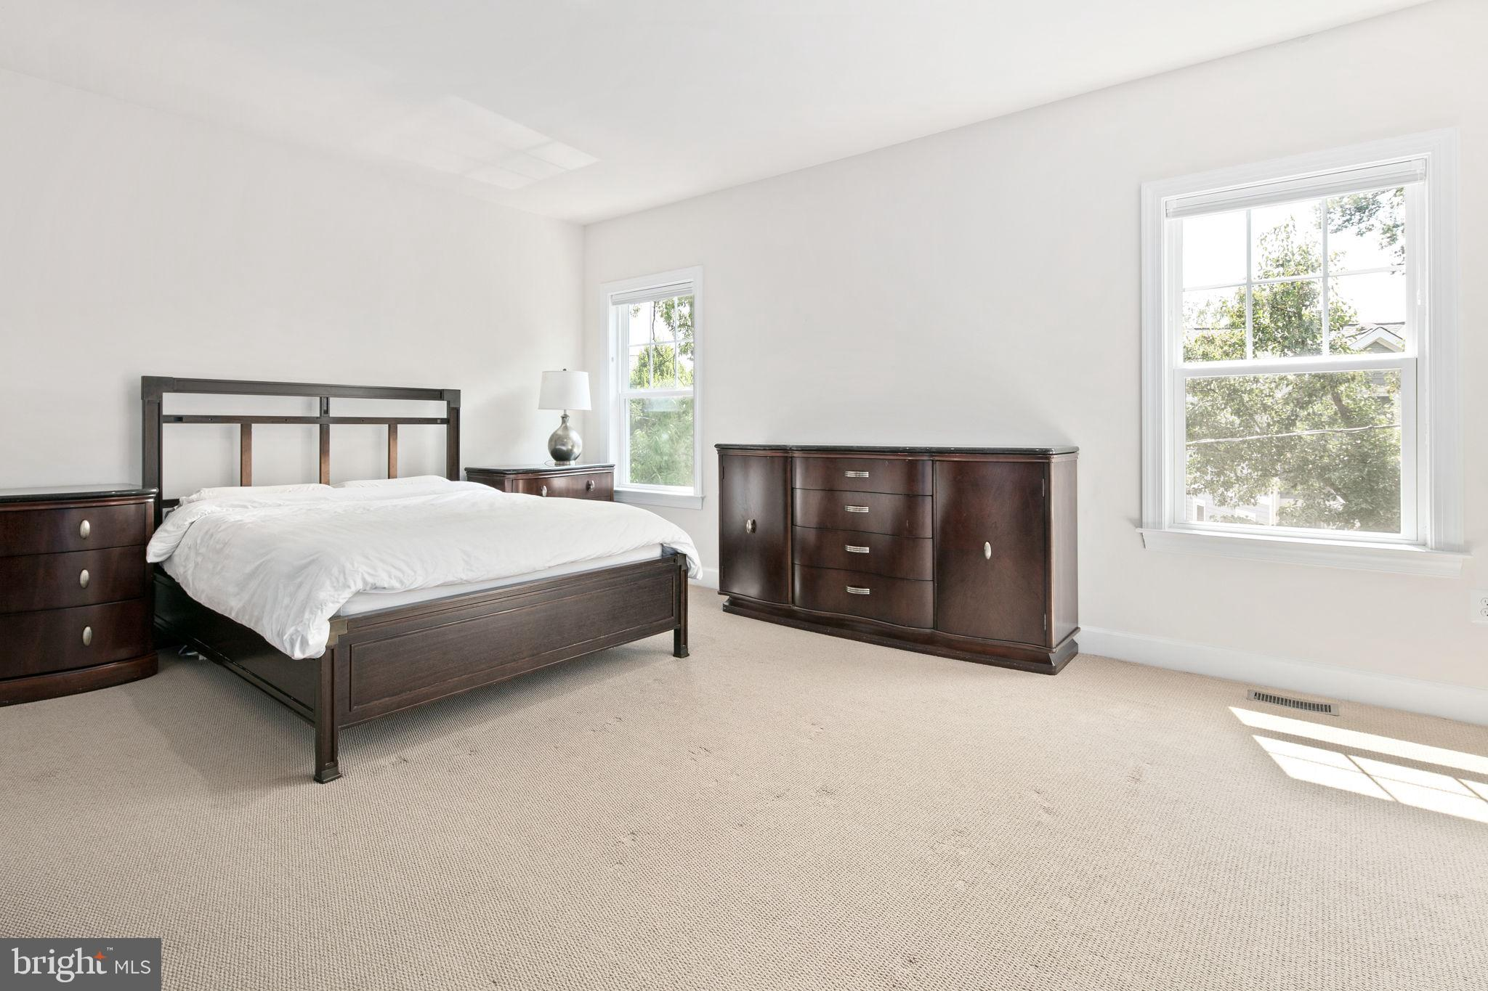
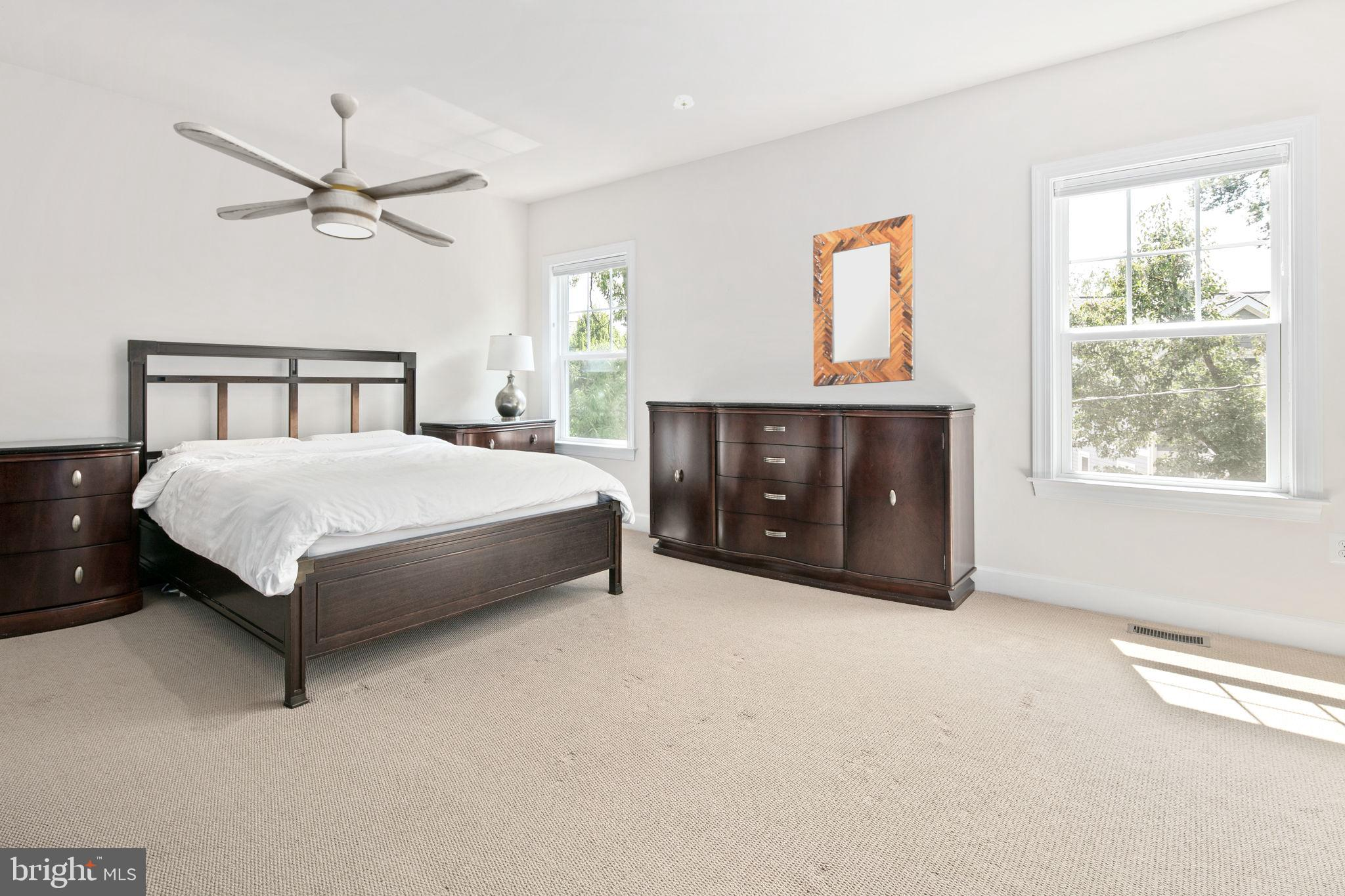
+ ceiling fan (344, 165)
+ smoke detector (683, 102)
+ home mirror (862, 305)
